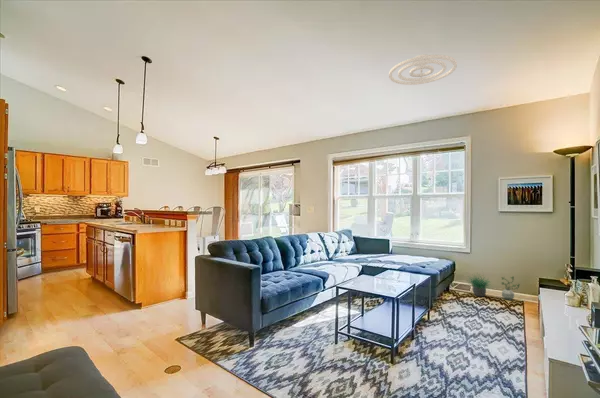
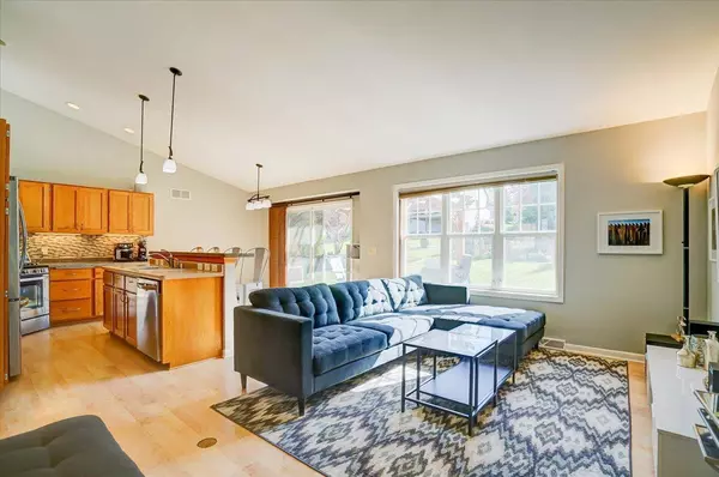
- potted plant (509, 287)
- potted plant (479, 282)
- ceiling light fixture (421, 65)
